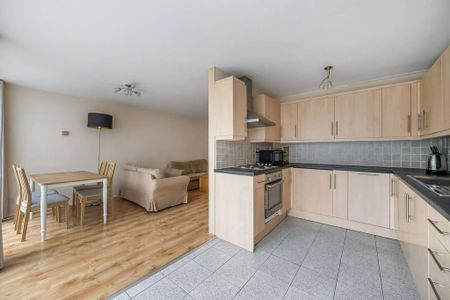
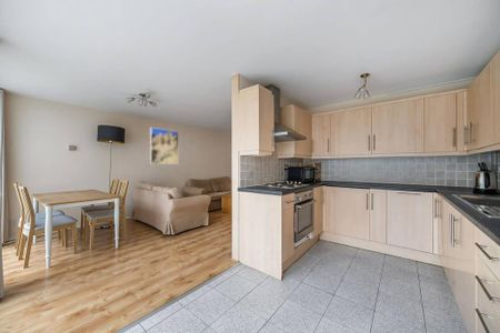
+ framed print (164, 147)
